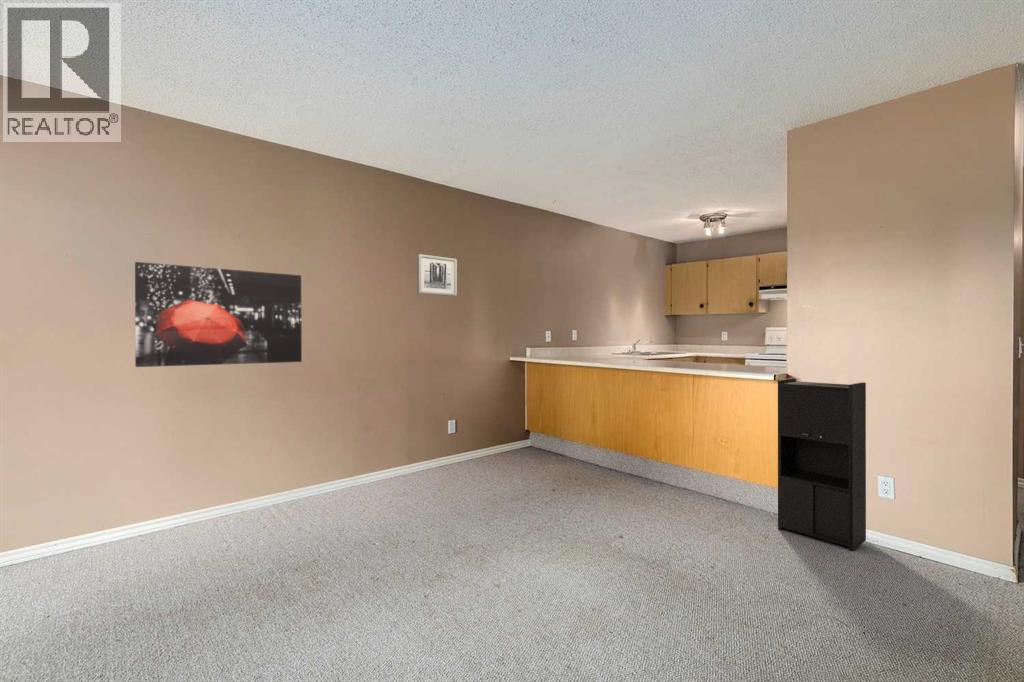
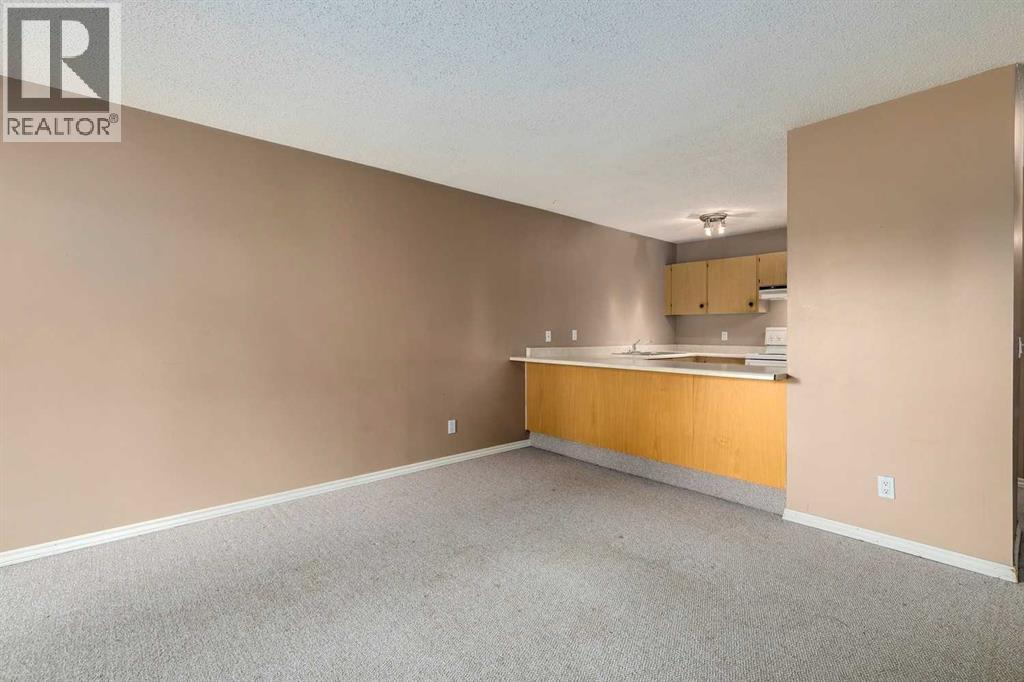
- wall art (226, 316)
- wall art (437, 275)
- cabinet (820, 458)
